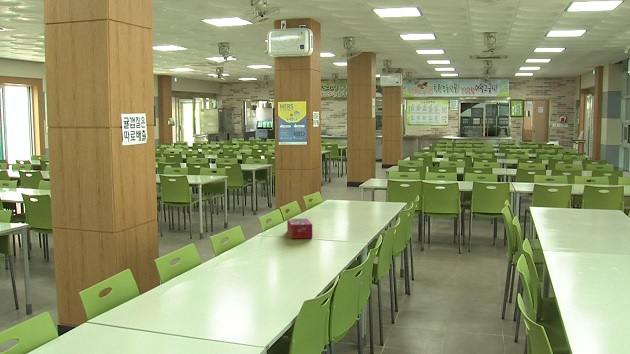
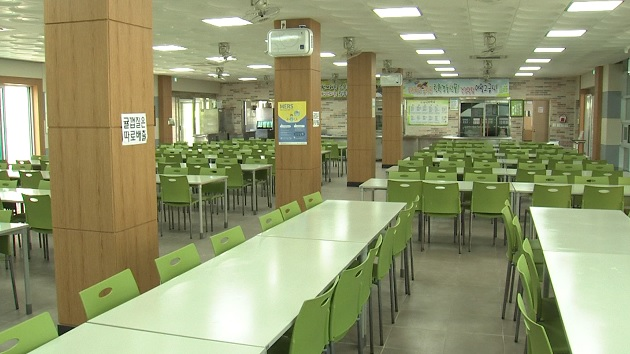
- tissue box (299, 228)
